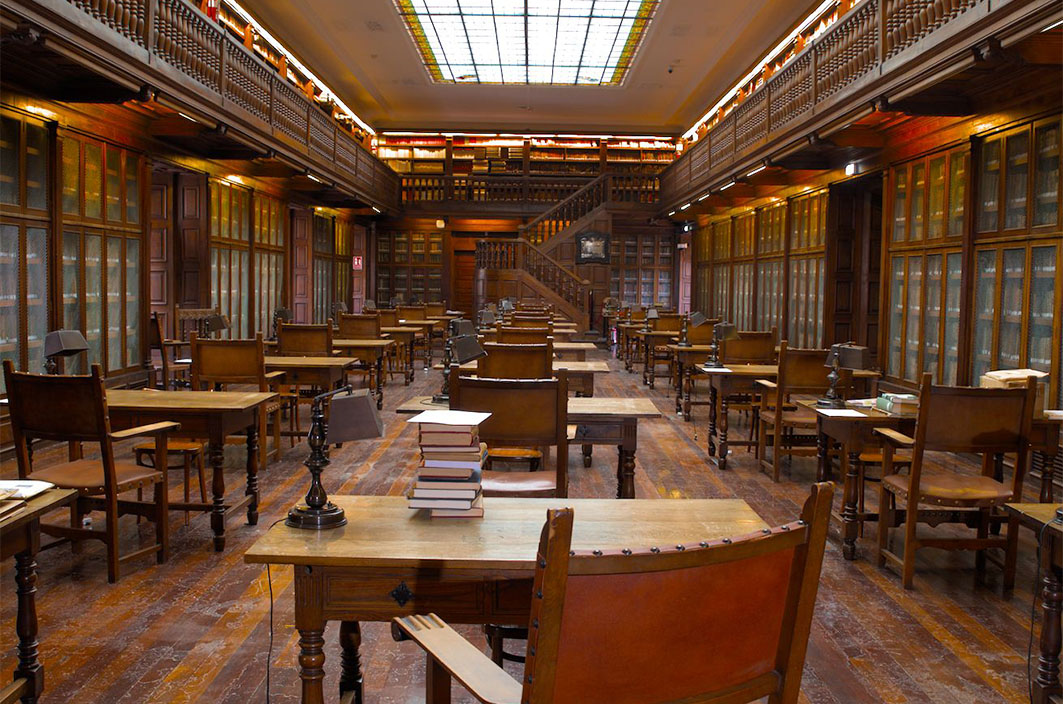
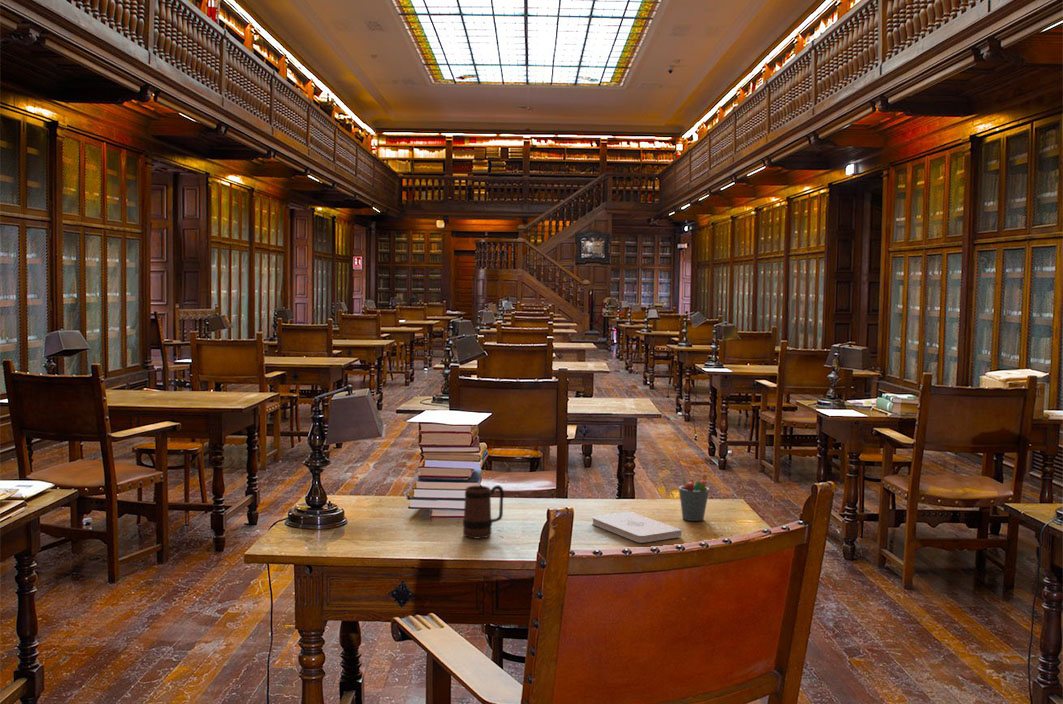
+ pen holder (694, 494)
+ notepad (634, 526)
+ mug (483, 510)
